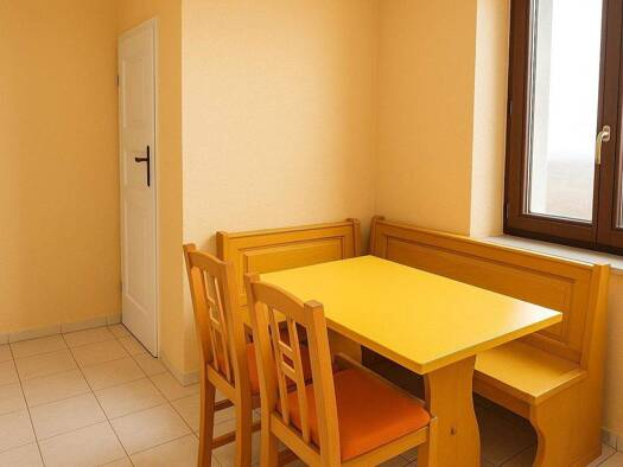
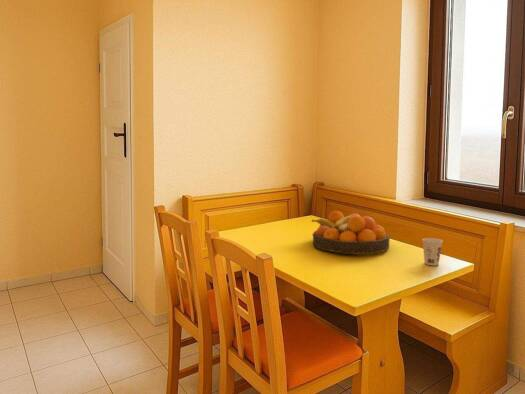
+ fruit bowl (350, 229)
+ cup (432, 251)
